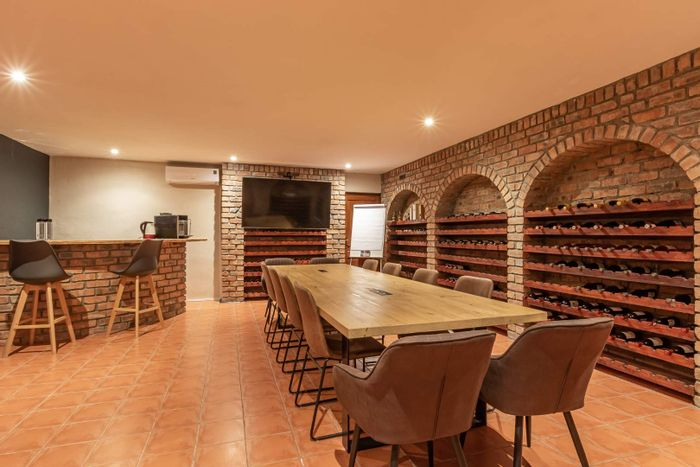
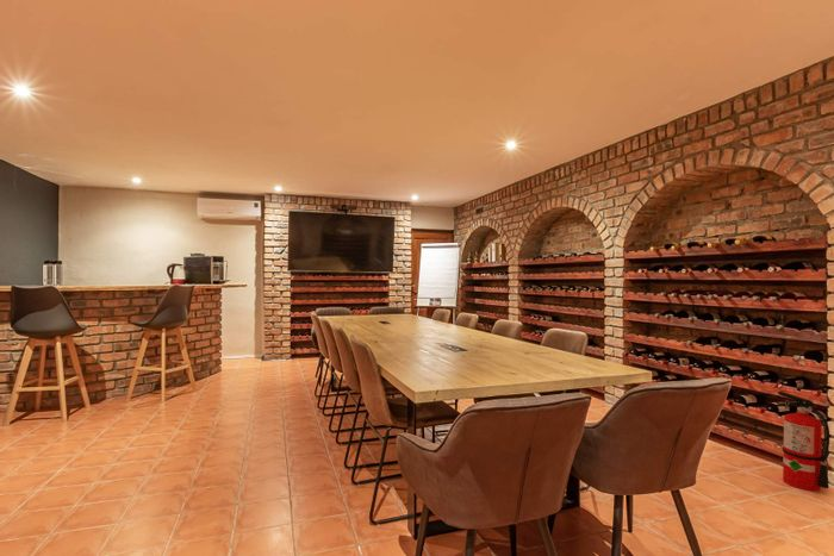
+ fire extinguisher (797, 441)
